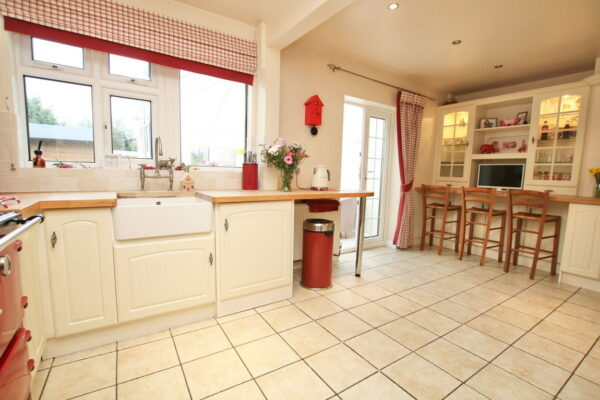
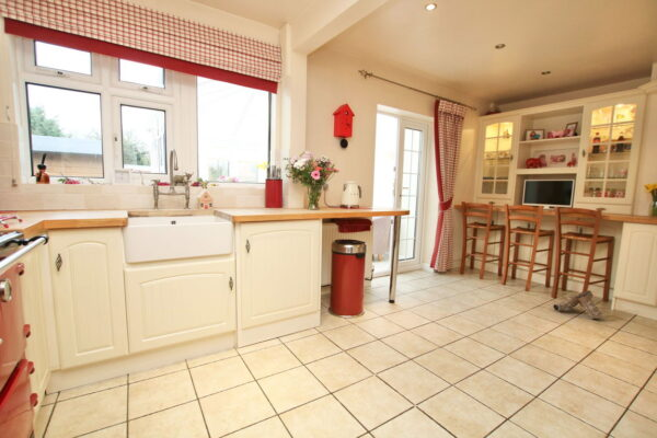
+ boots (574, 300)
